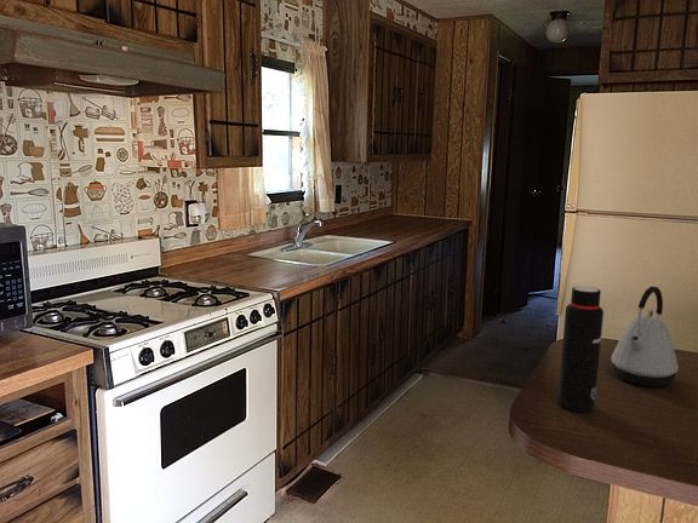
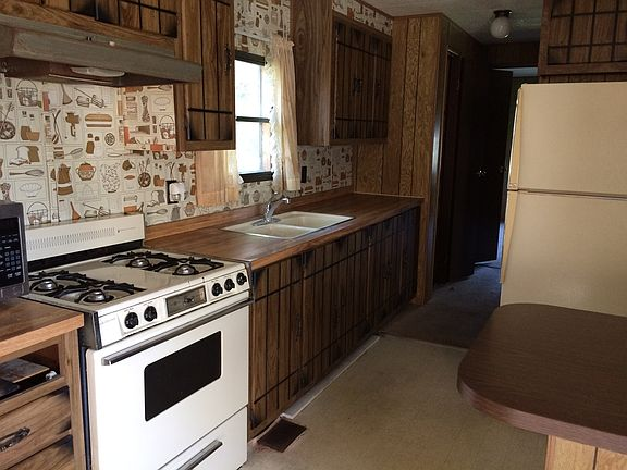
- kettle (646, 333)
- water bottle (582, 347)
